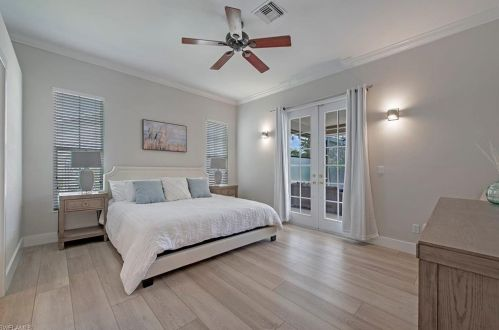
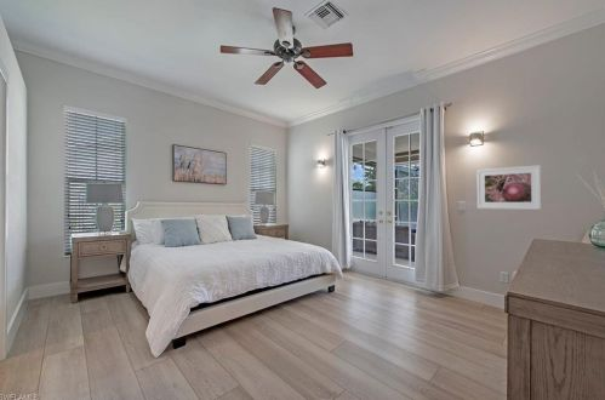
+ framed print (507, 188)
